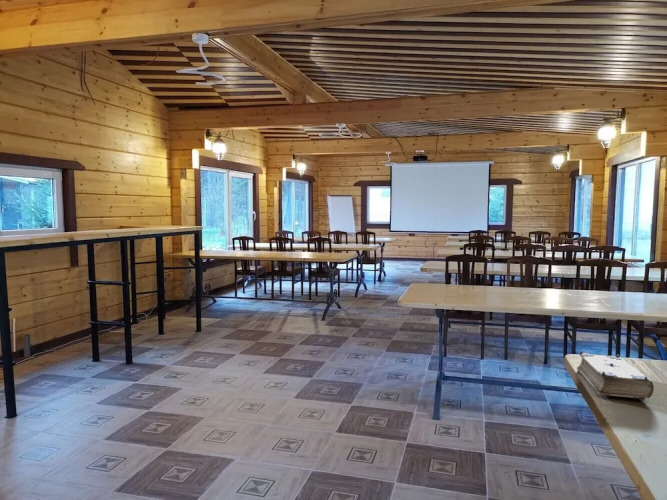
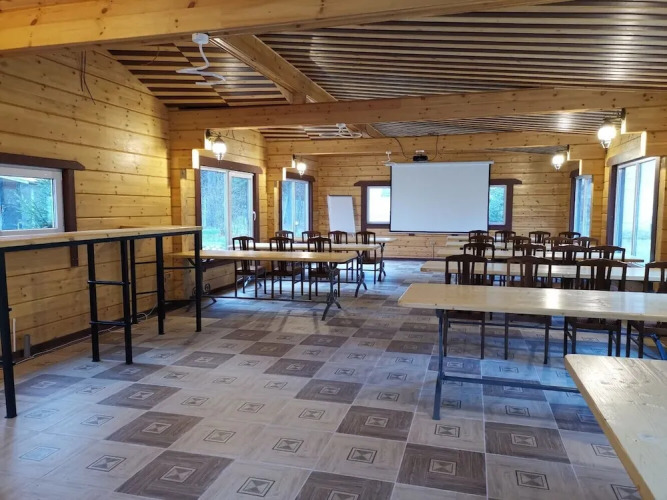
- book (612, 373)
